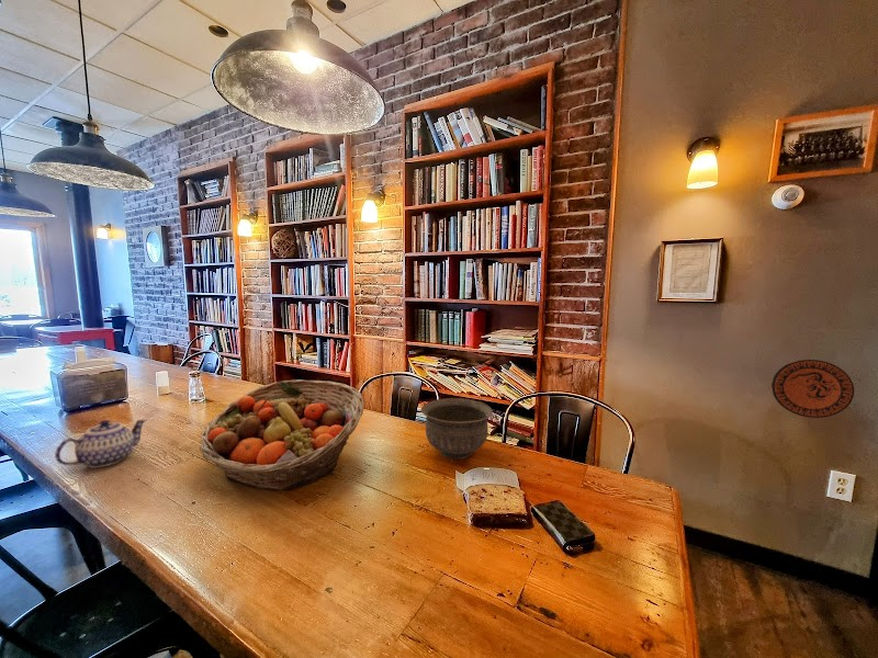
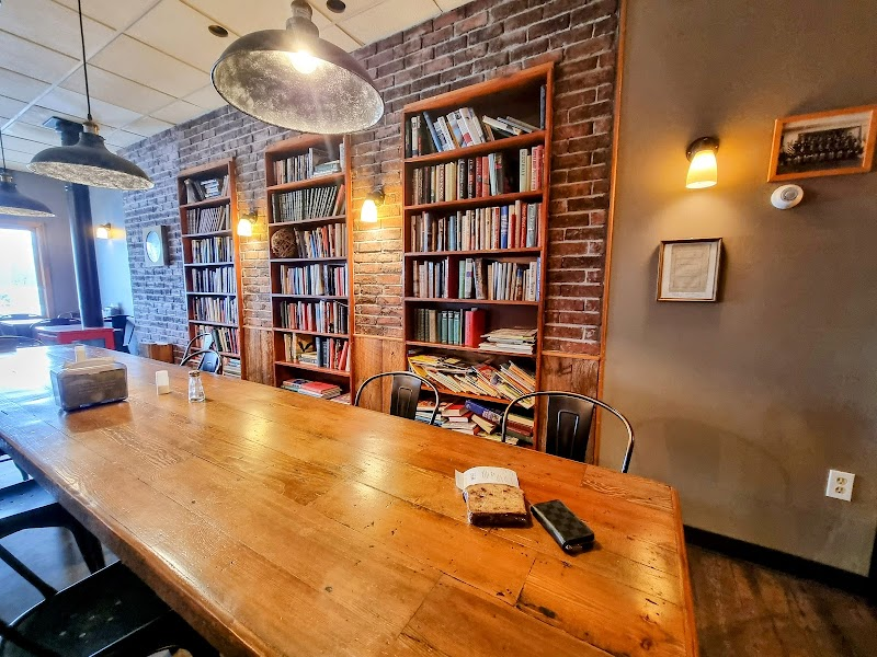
- bowl (455, 429)
- teapot (105, 440)
- fruit basket (286, 428)
- decorative plate (810, 388)
